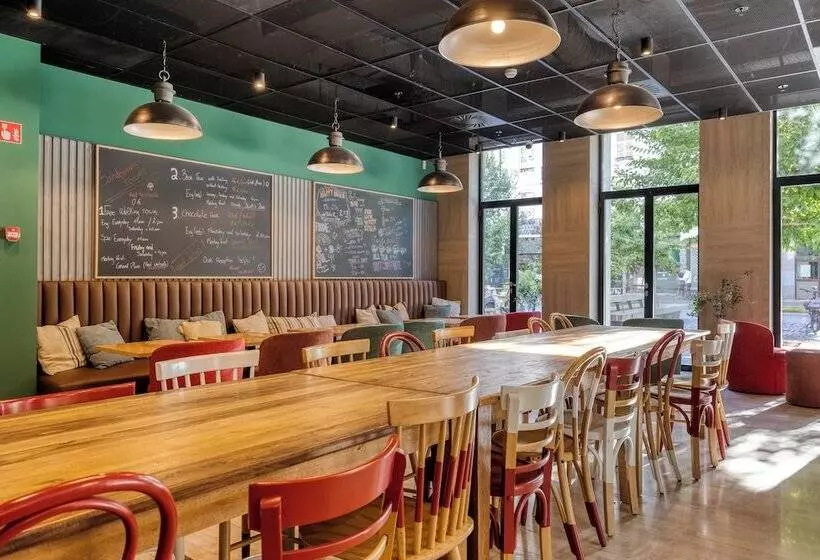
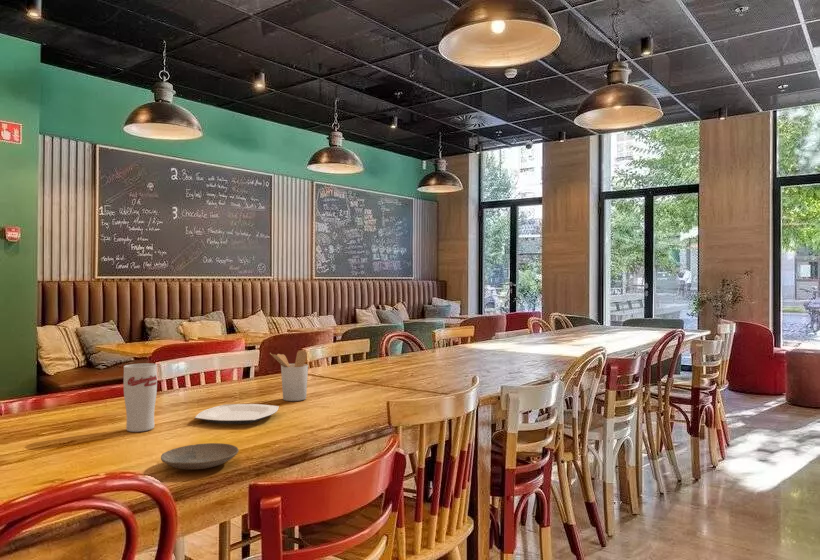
+ utensil holder (288, 374)
+ plate (200, 458)
+ cup (140, 397)
+ plate (238, 414)
